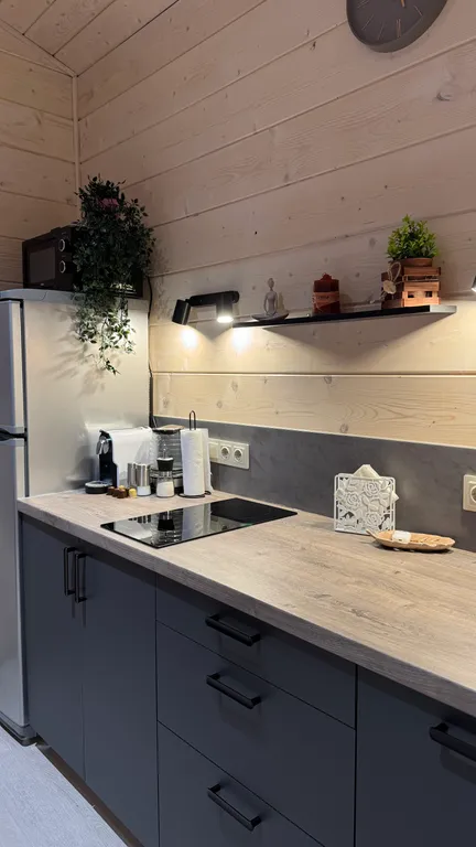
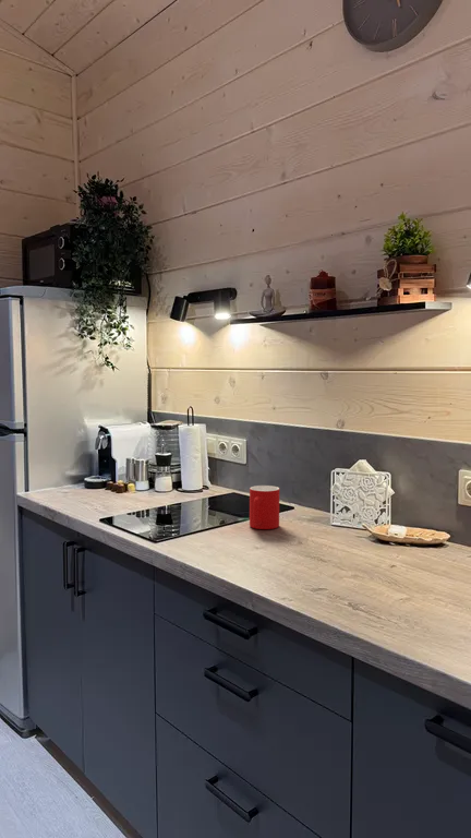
+ cup (262, 507)
